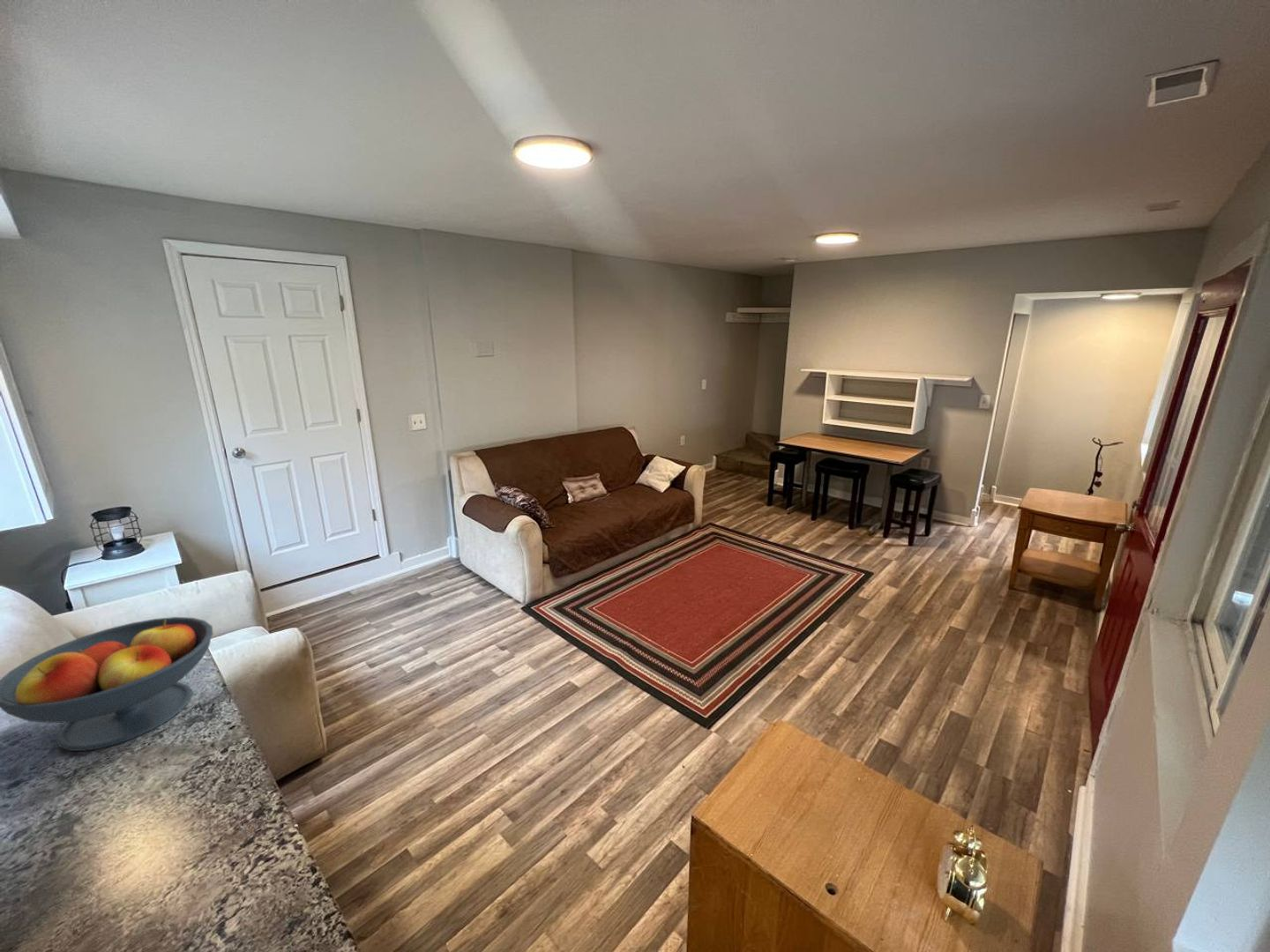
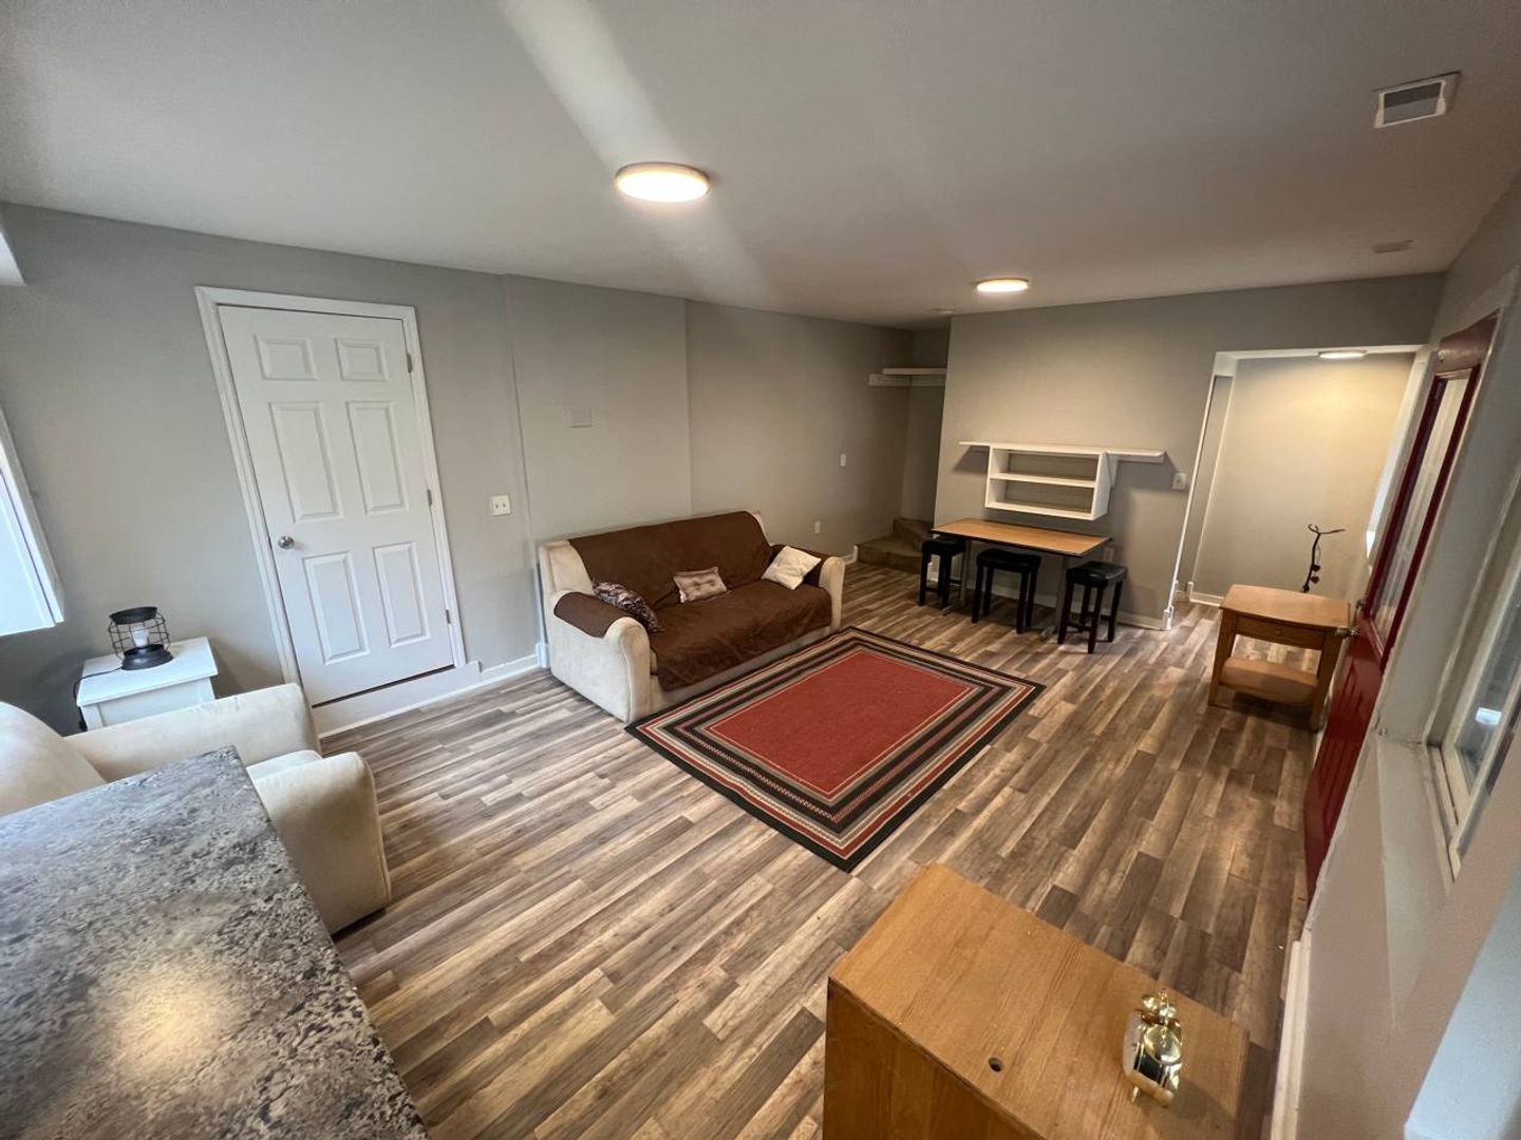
- fruit bowl (118, 674)
